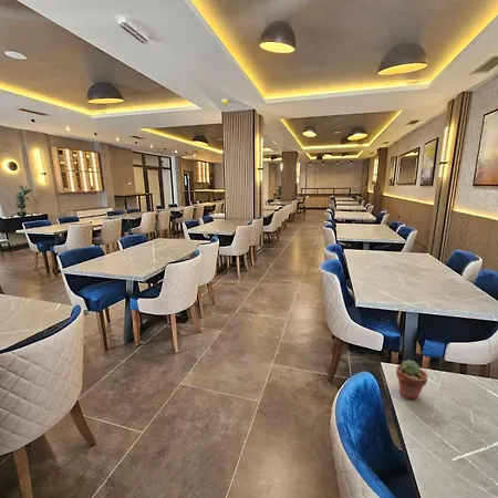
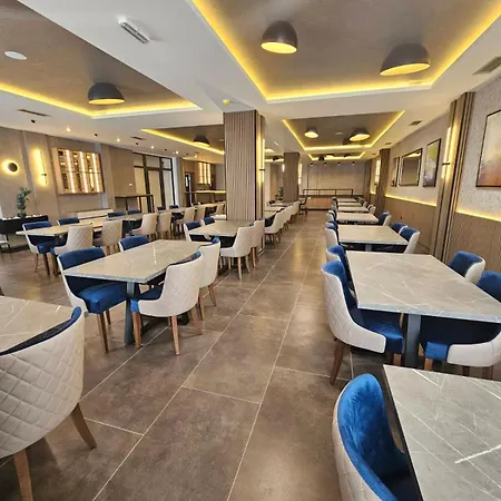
- potted succulent (411, 377)
